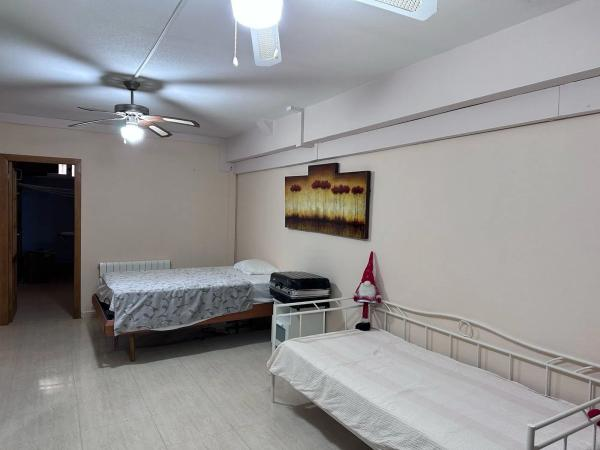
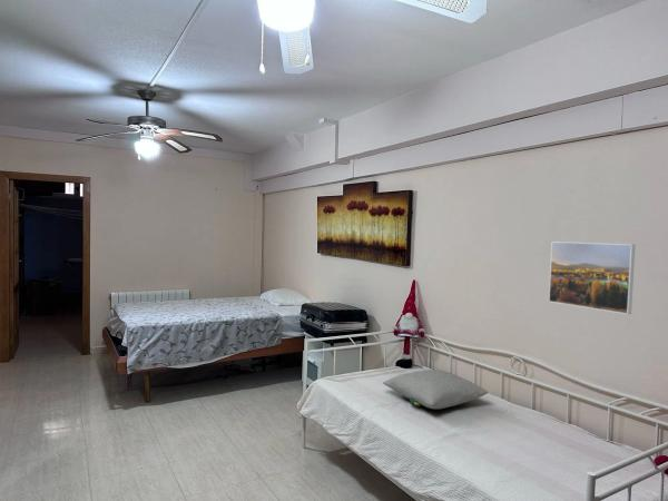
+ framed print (588, 275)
+ pillow (433, 386)
